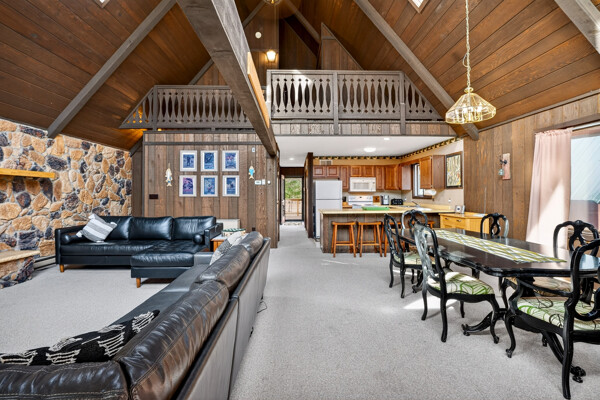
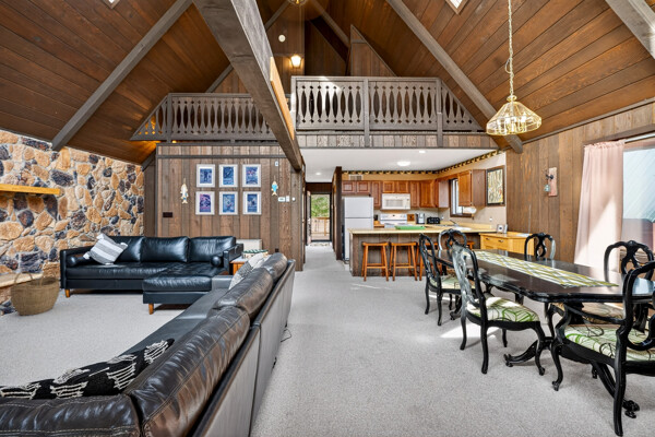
+ woven basket (36, 291)
